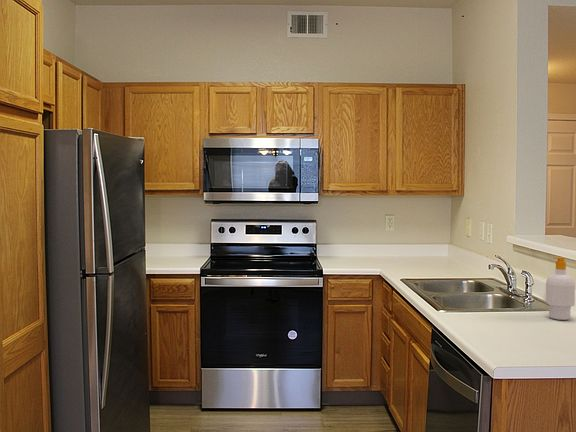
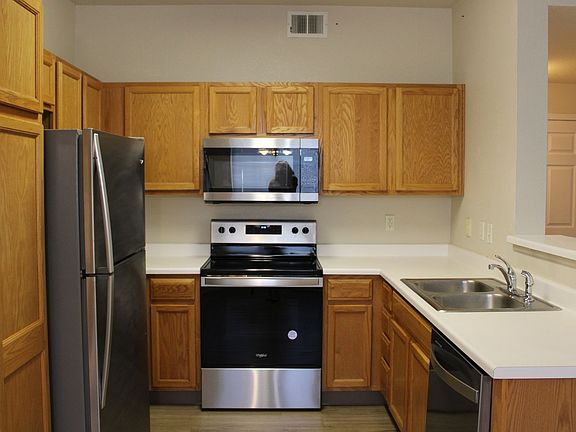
- soap bottle (560, 287)
